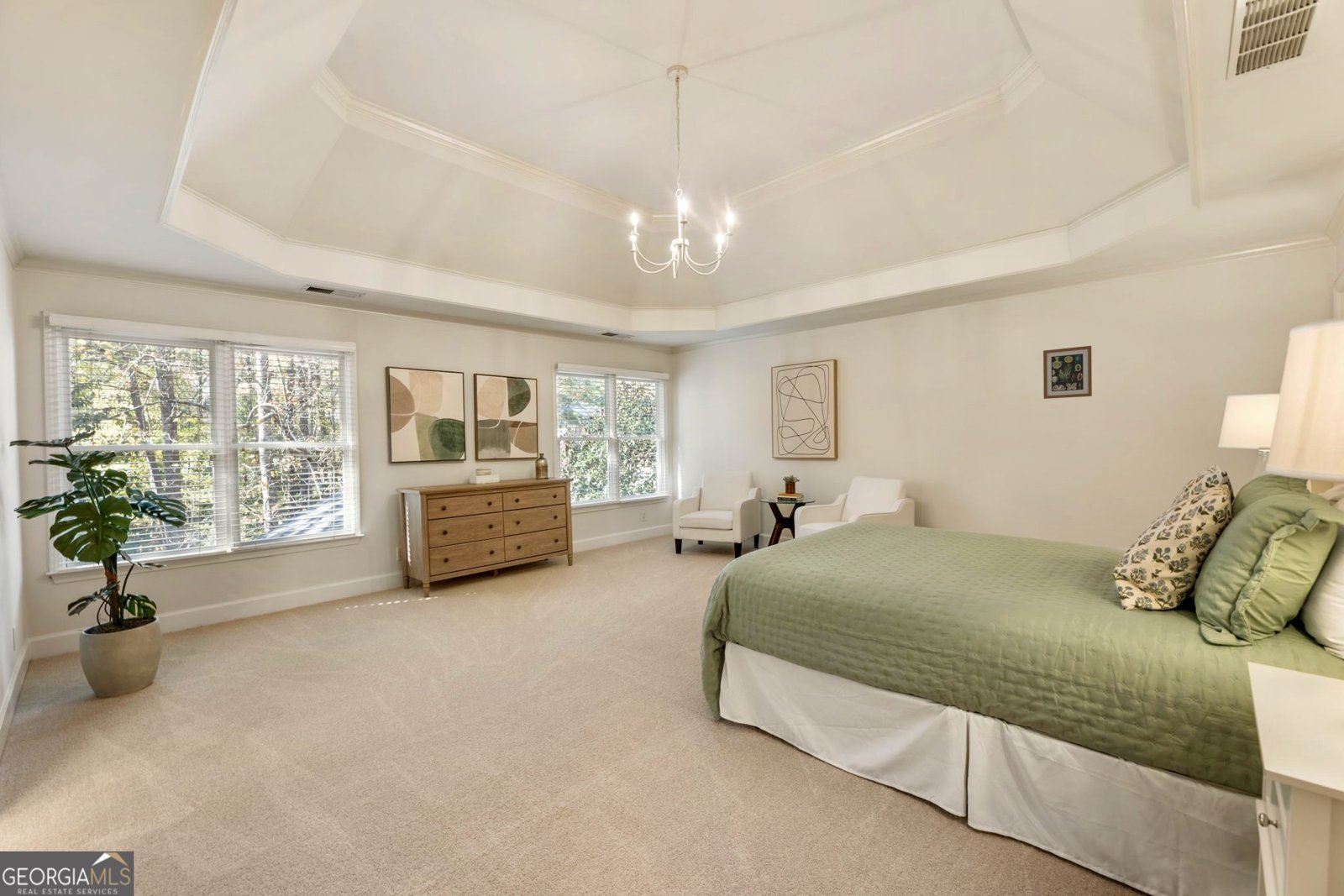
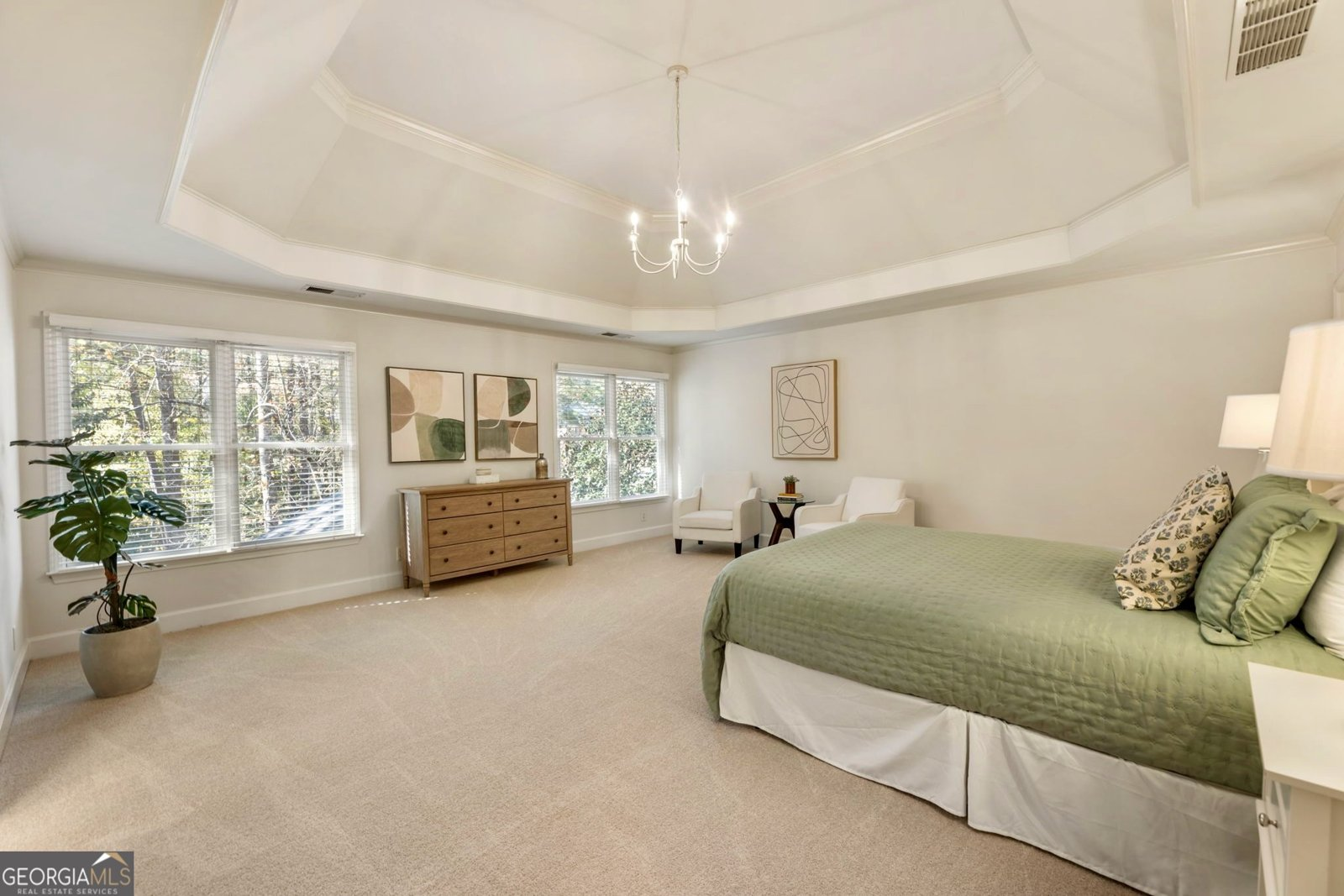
- wall art (1067, 373)
